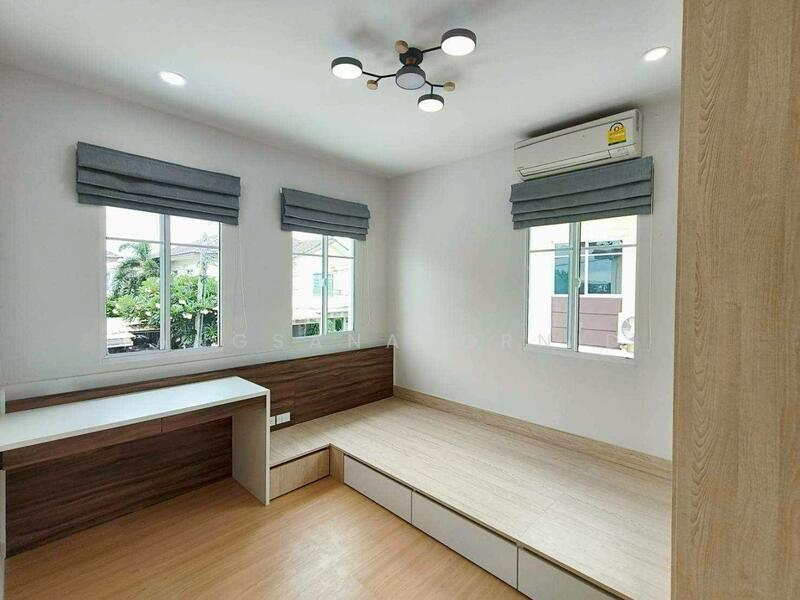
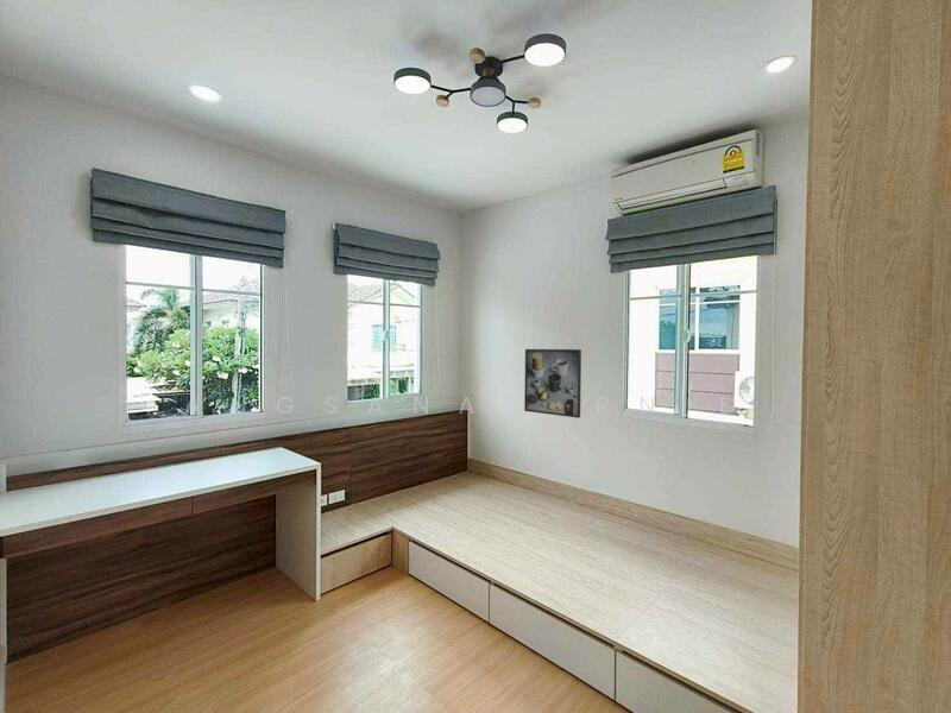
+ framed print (550, 381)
